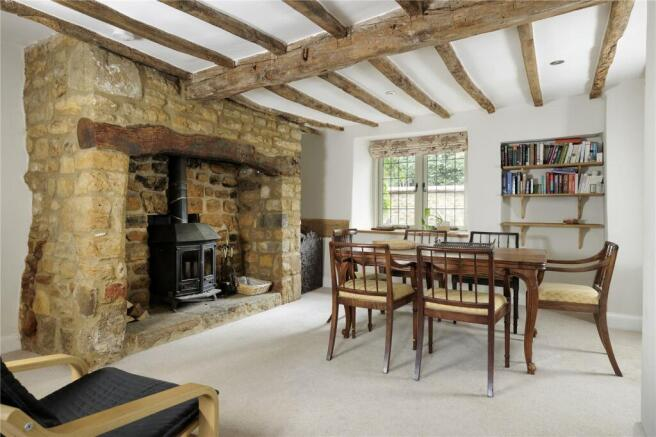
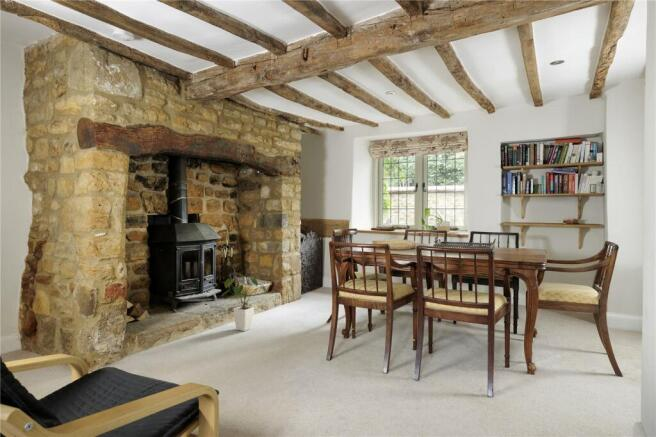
+ house plant (246, 302)
